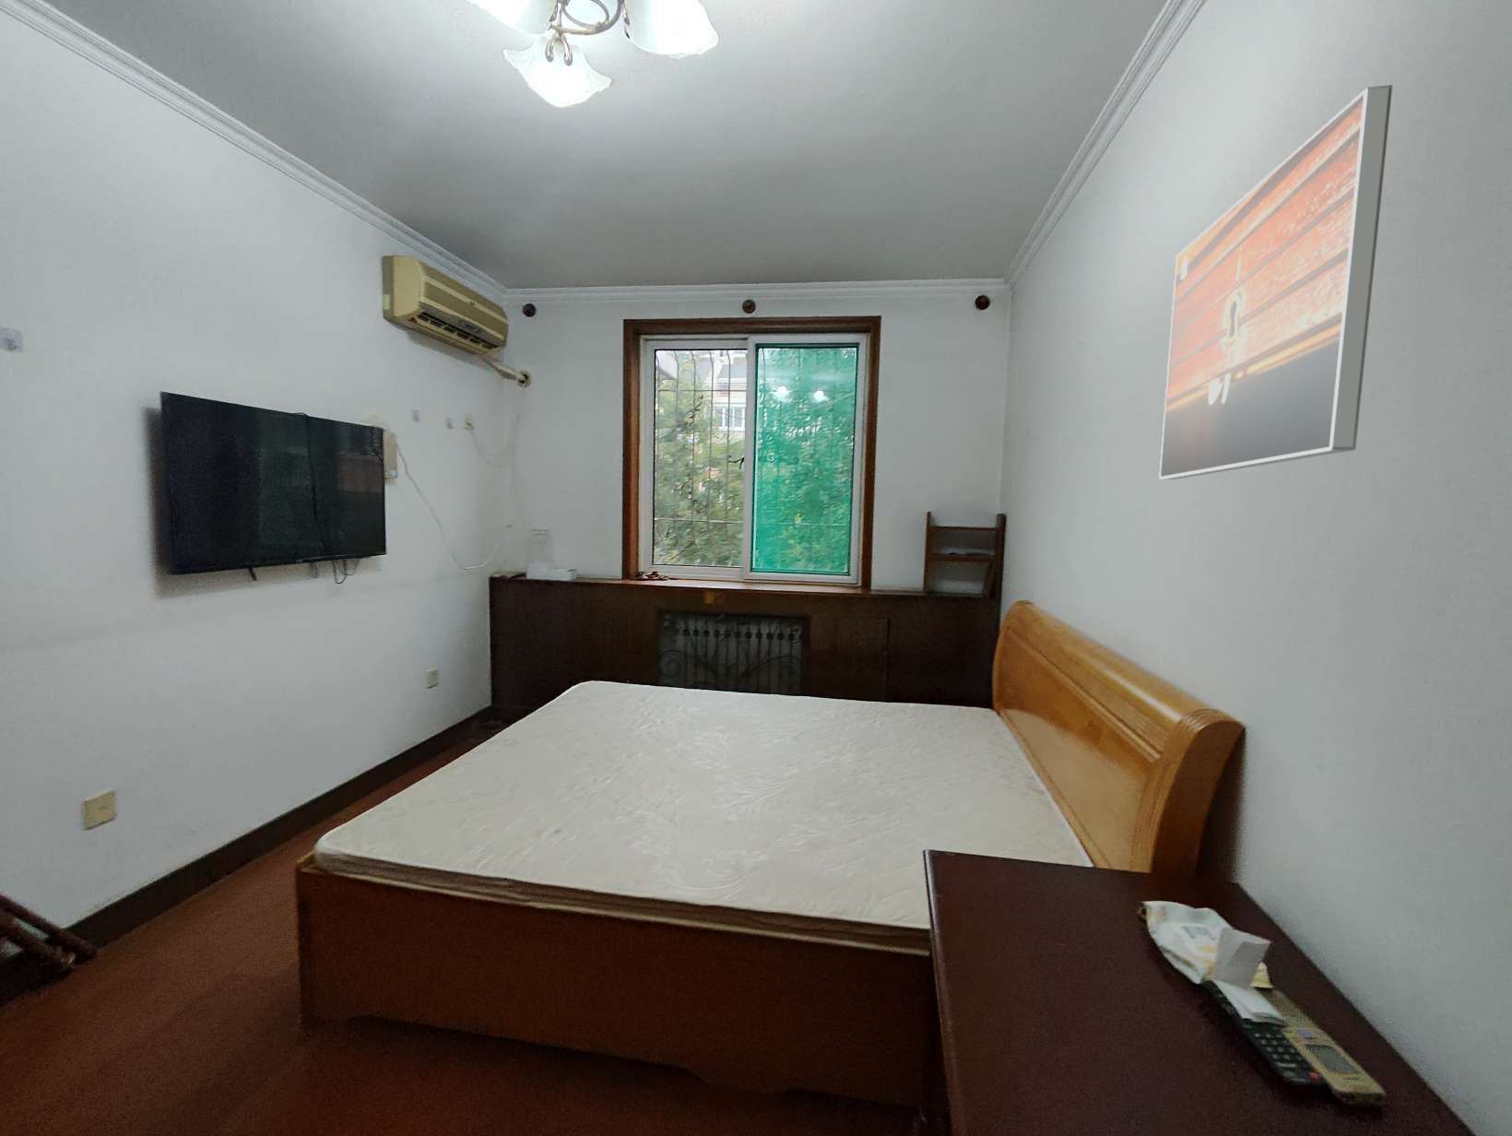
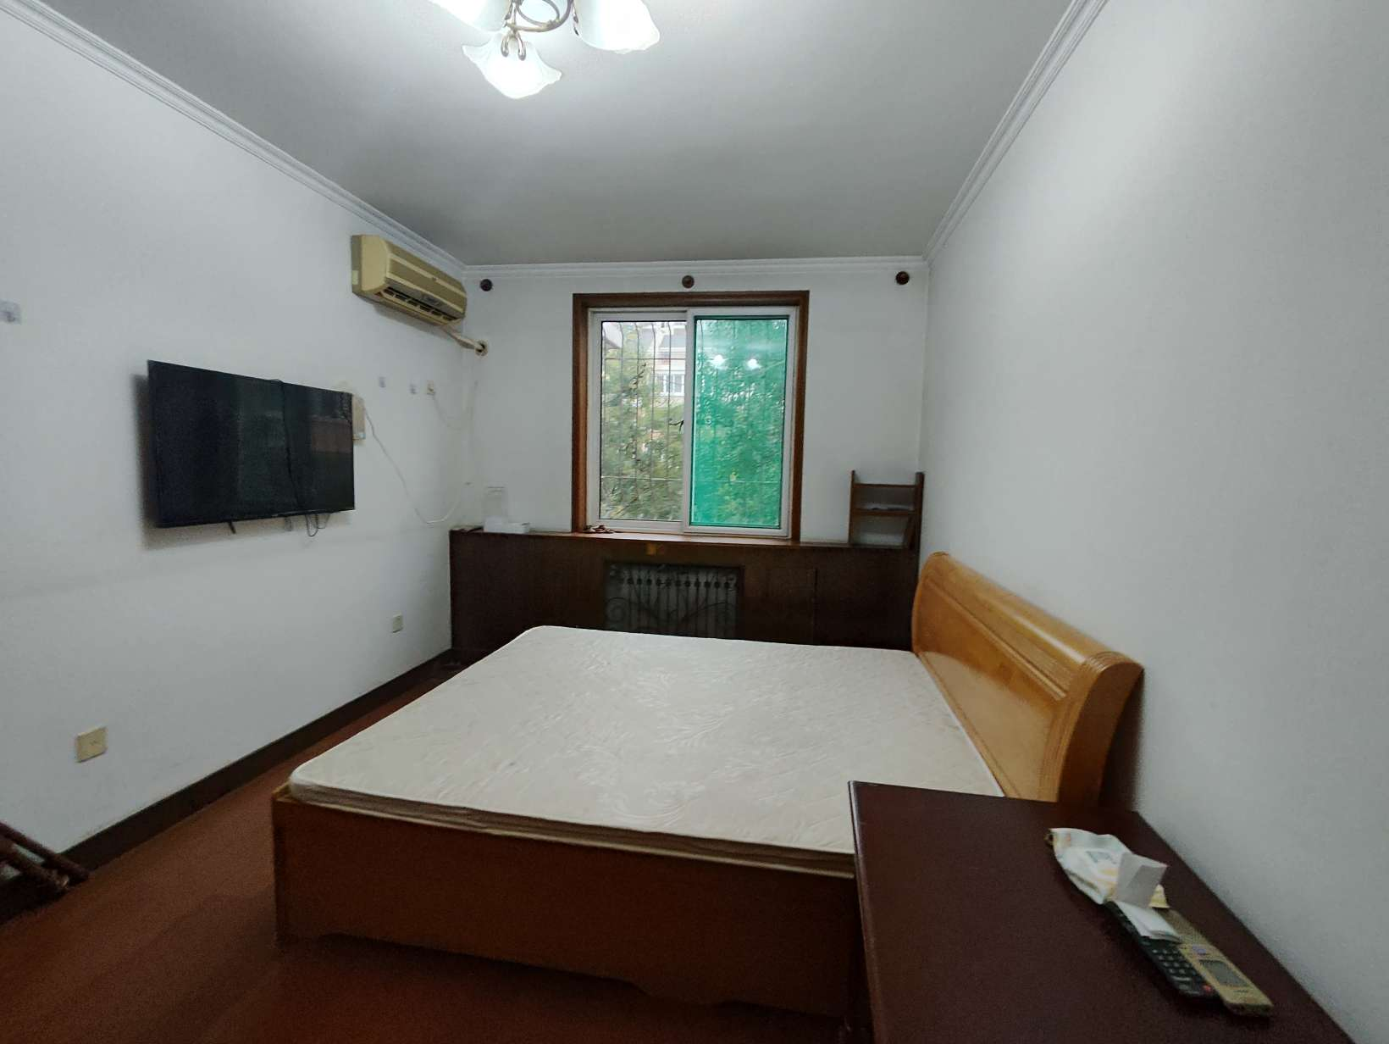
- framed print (1247, 331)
